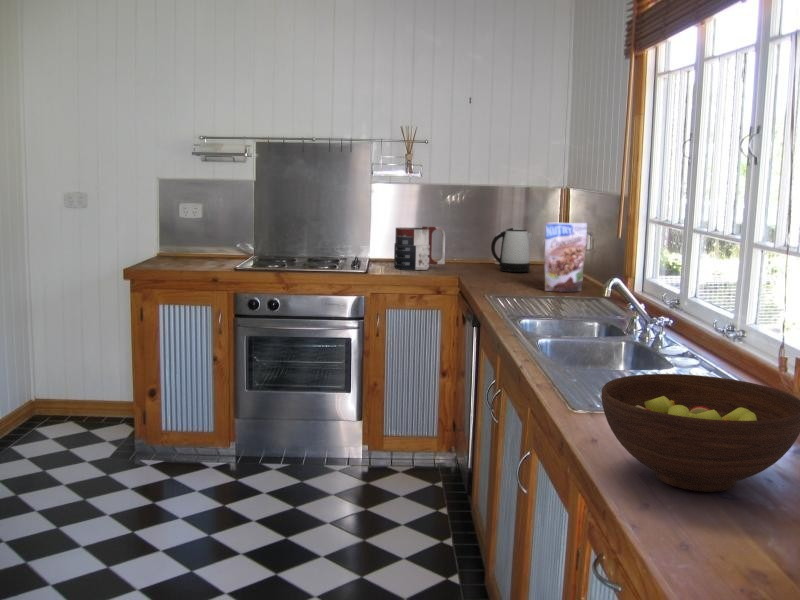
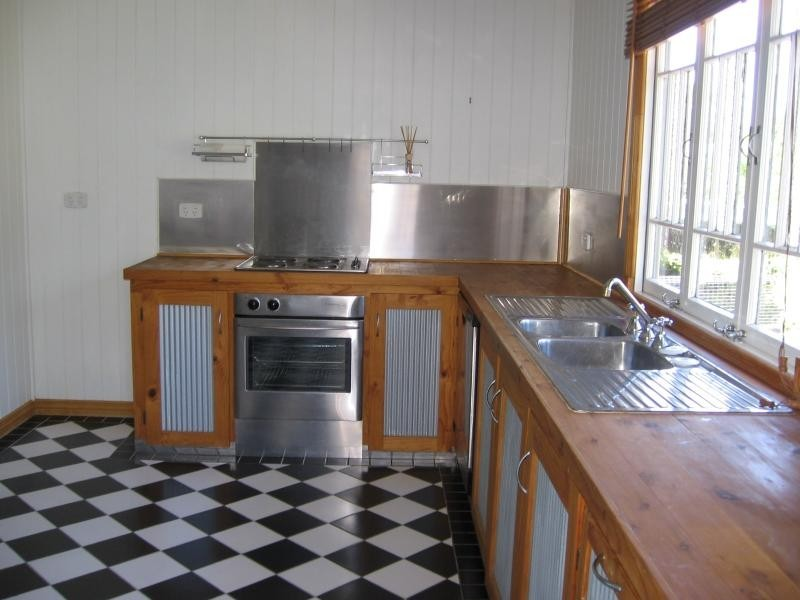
- mug (420, 247)
- fruit bowl (697, 438)
- kettle (511, 249)
- granola pouch (565, 256)
